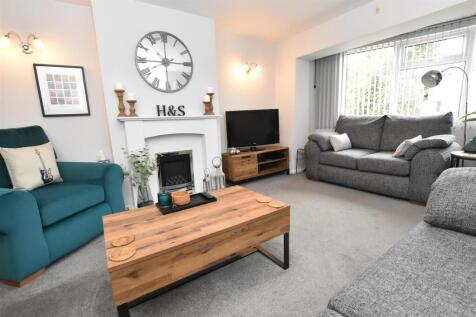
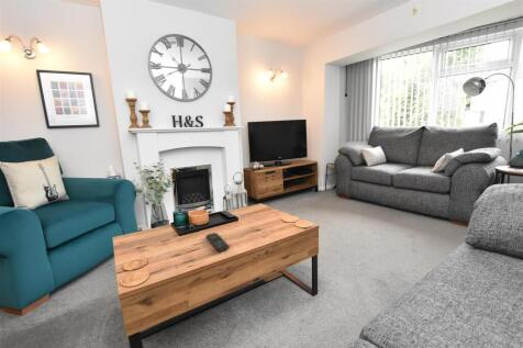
+ remote control (216, 240)
